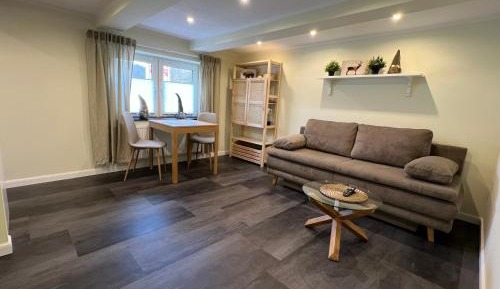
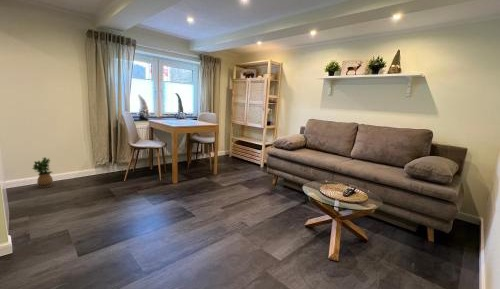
+ potted plant (42, 171)
